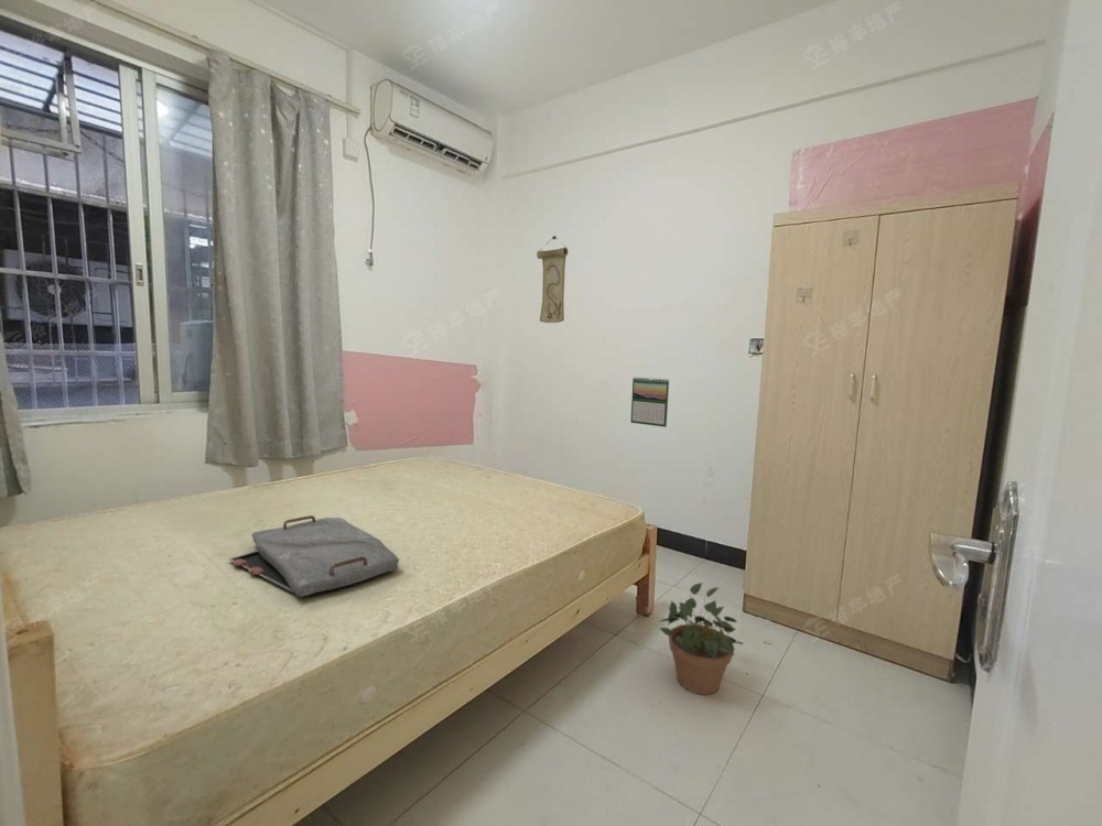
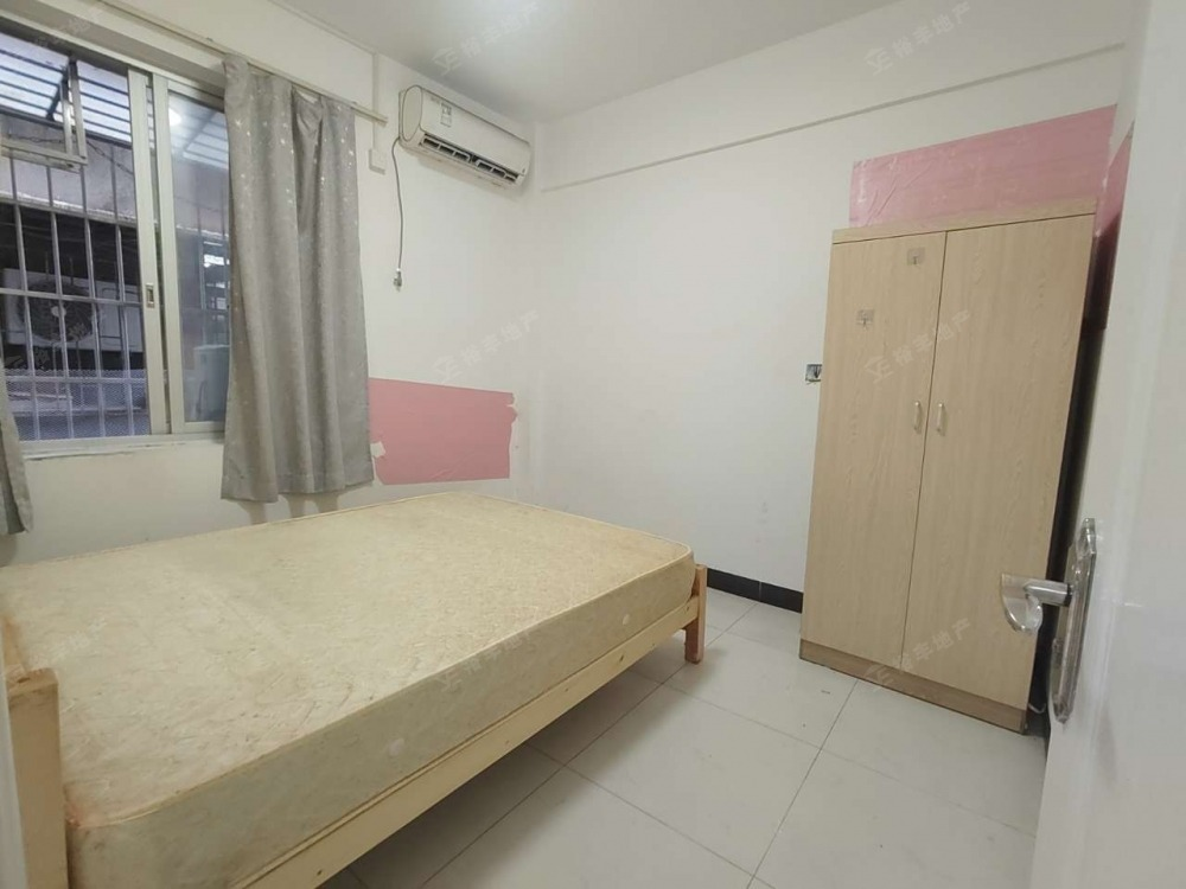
- calendar (649, 401)
- serving tray (310, 550)
- wall scroll (551, 279)
- potted plant (698, 637)
